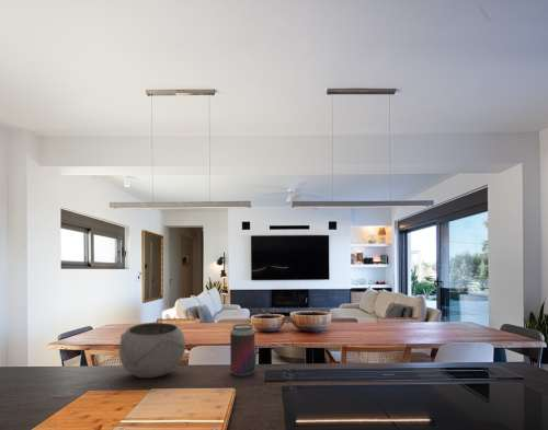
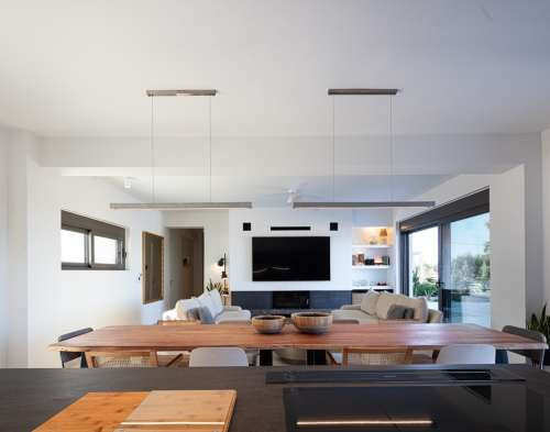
- beverage can (242, 349)
- bowl (152, 350)
